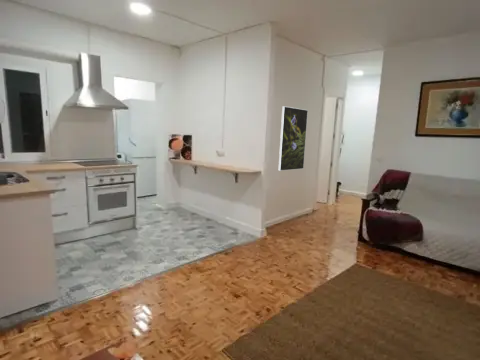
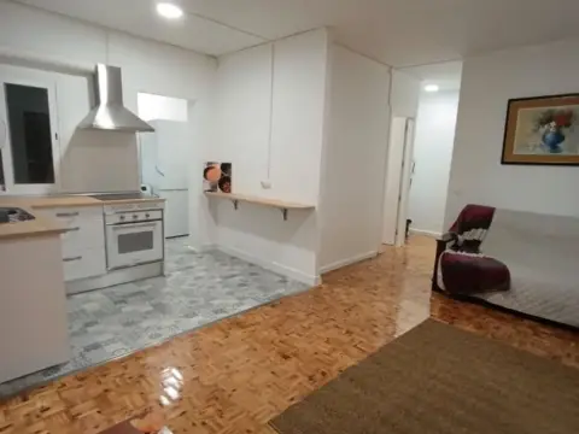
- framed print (293, 139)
